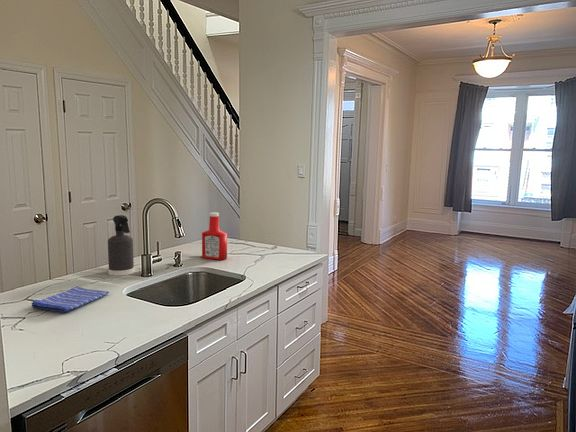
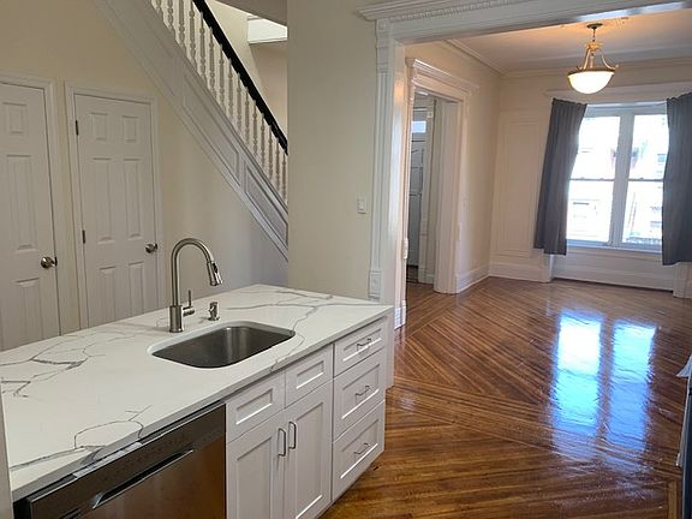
- soap bottle (214, 235)
- dish towel (71, 297)
- spray bottle (121, 244)
